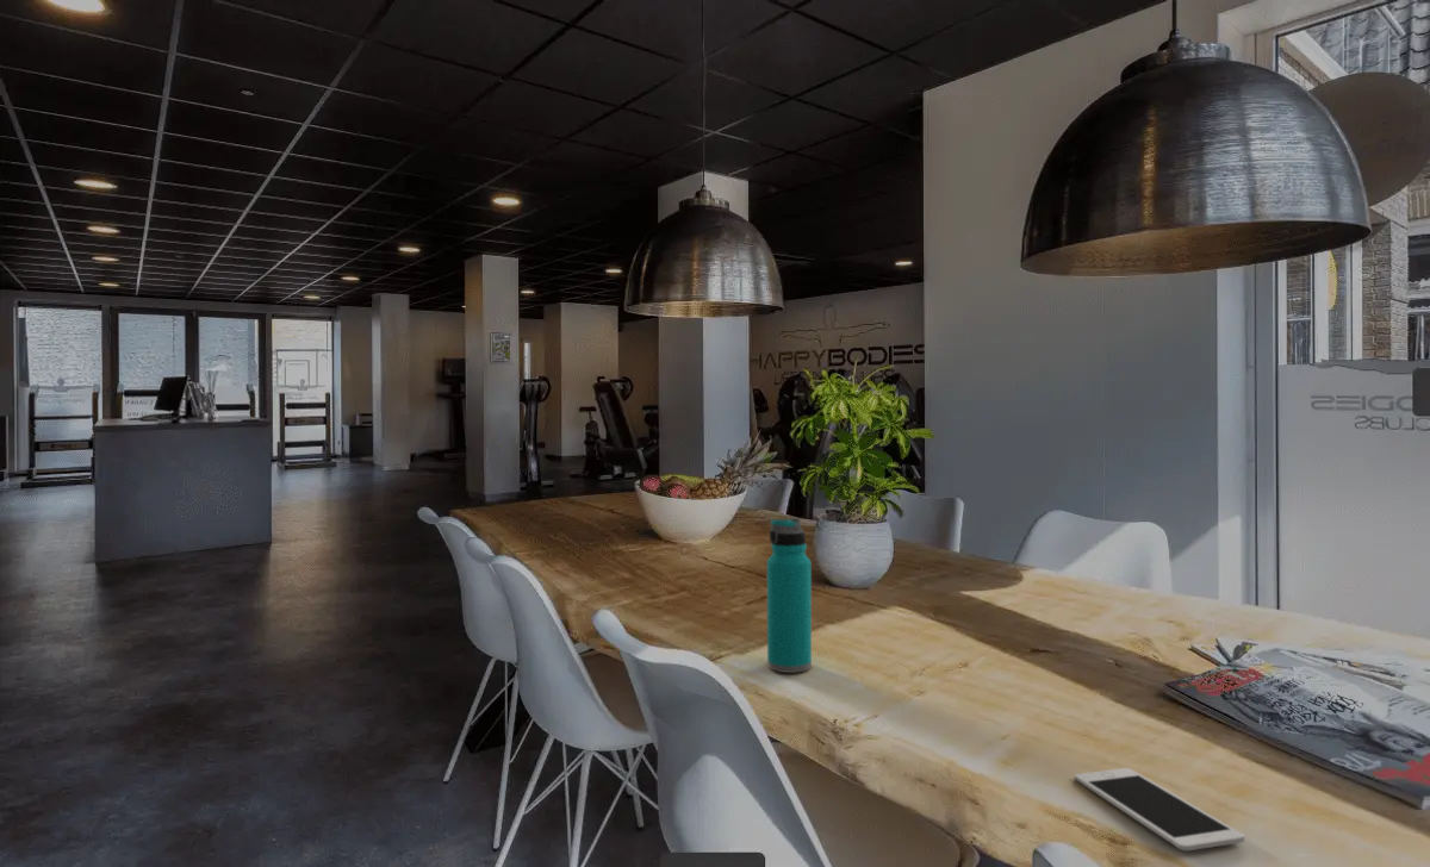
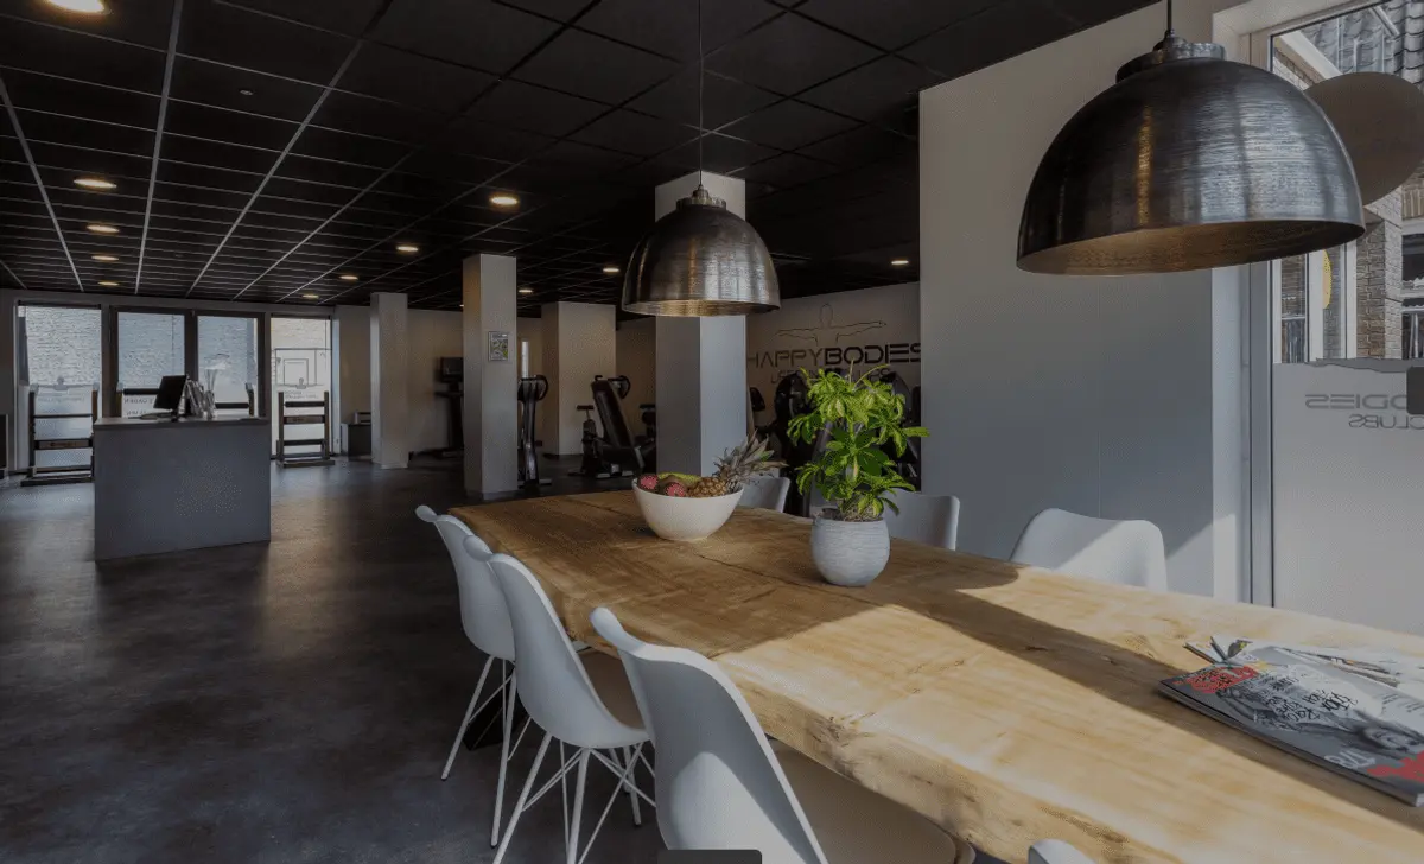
- cell phone (1152, 805)
- water bottle (789, 592)
